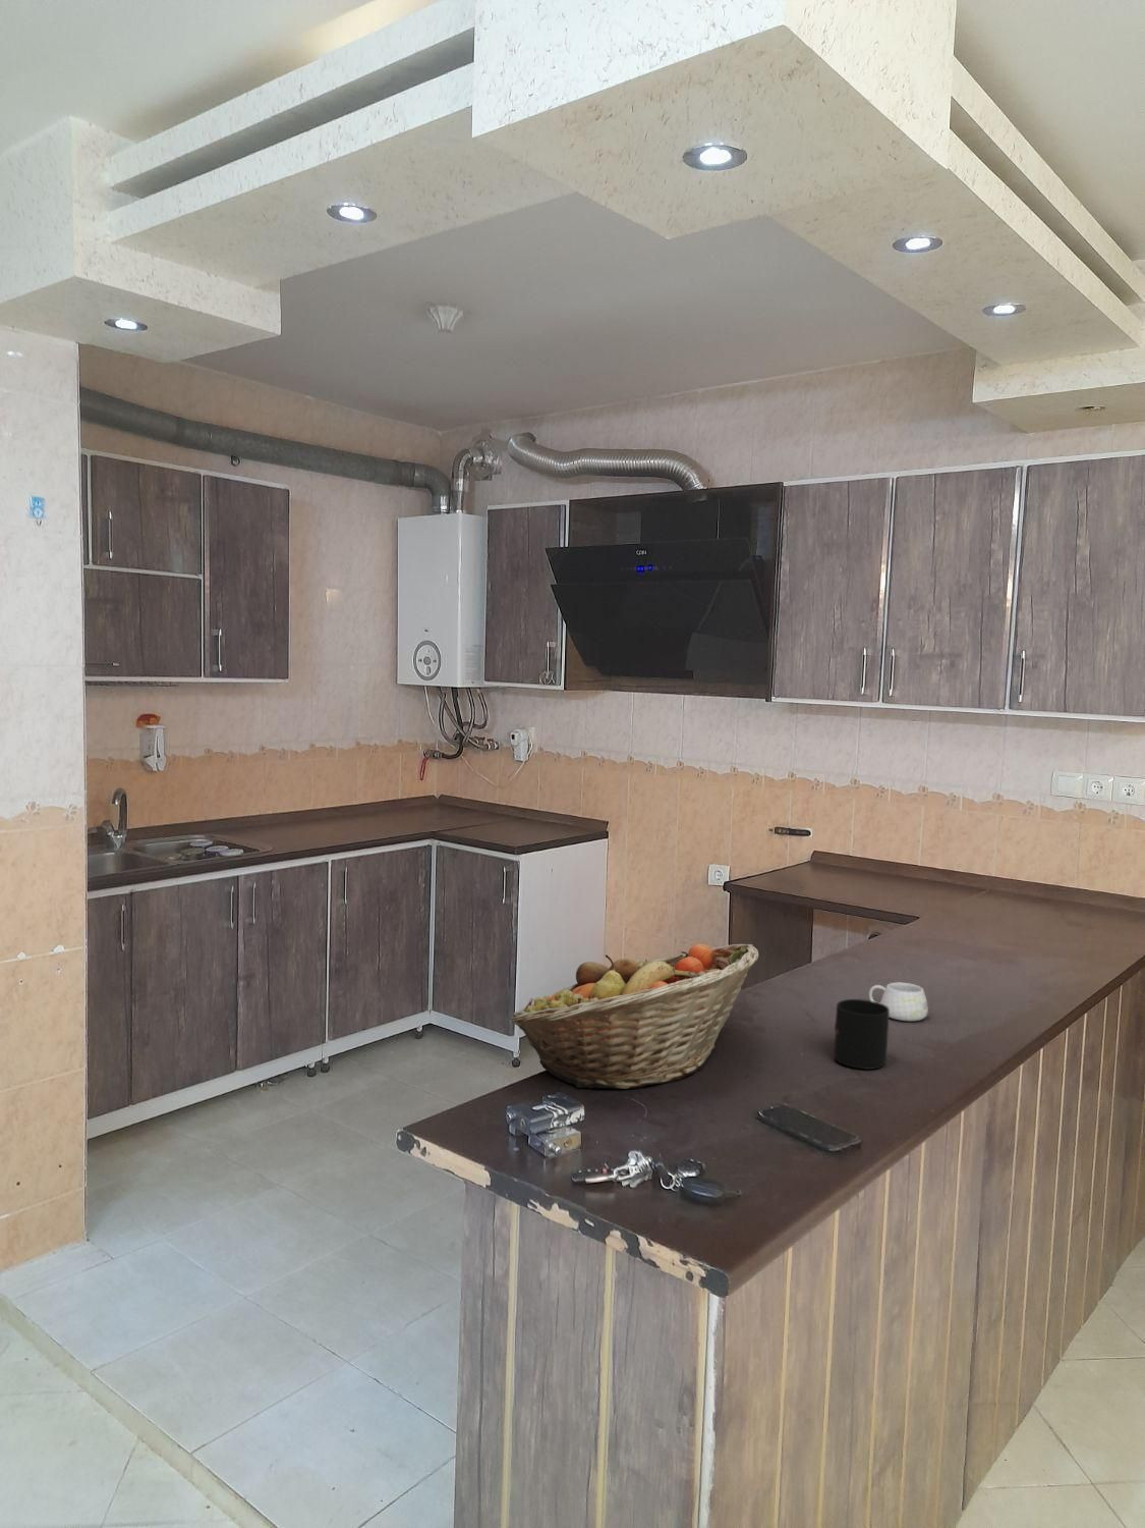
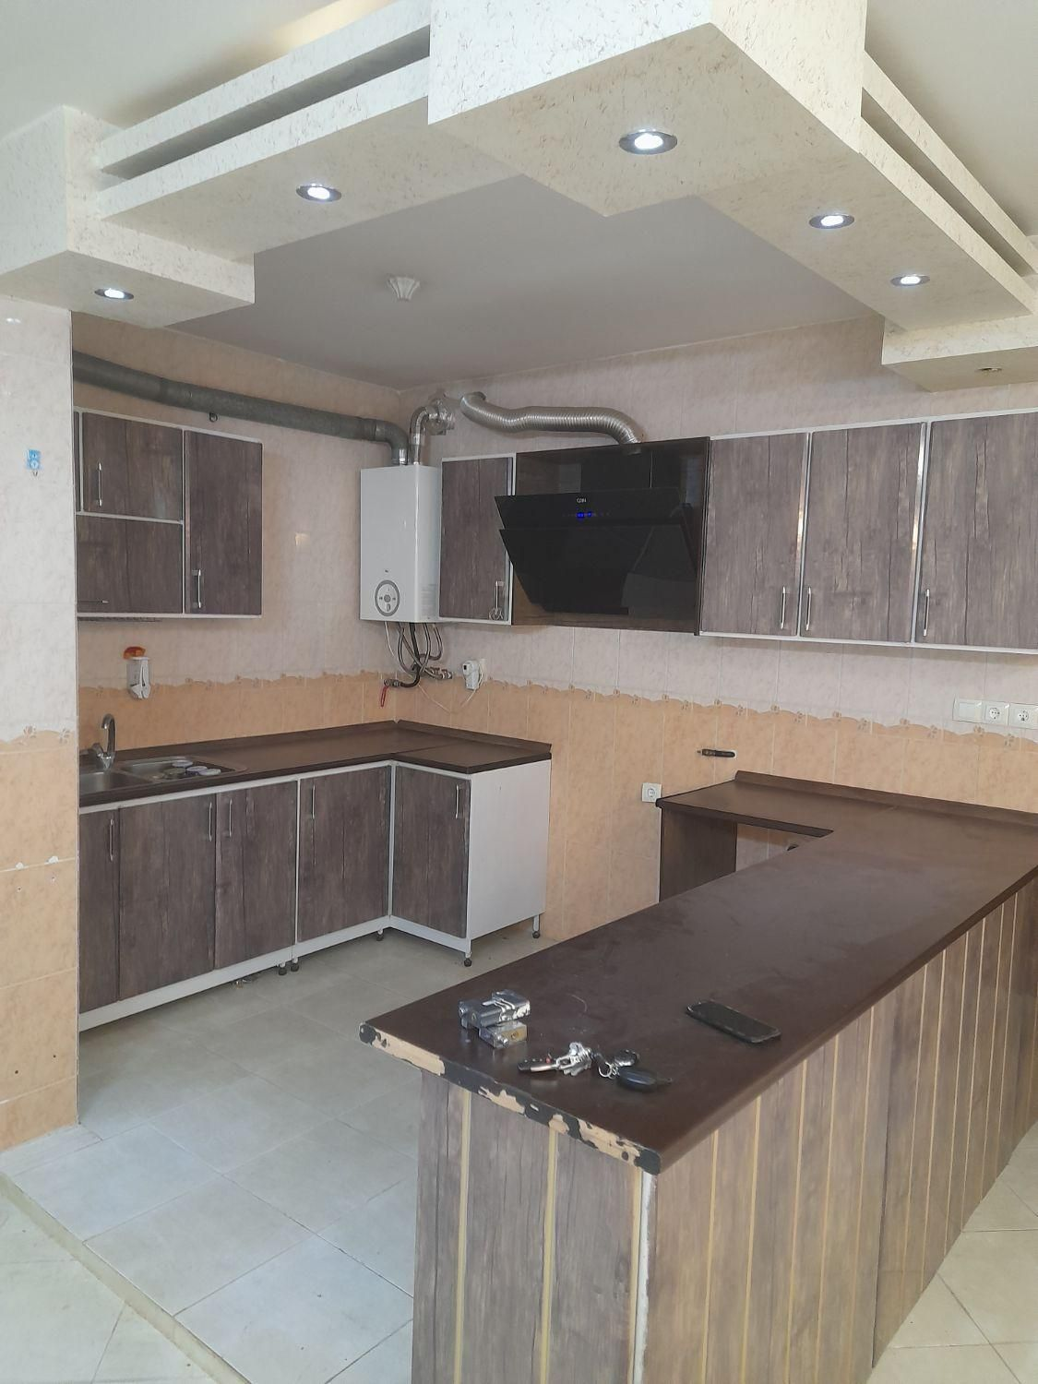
- mug (897, 1000)
- fruit basket (639, 1002)
- mug (865, 1032)
